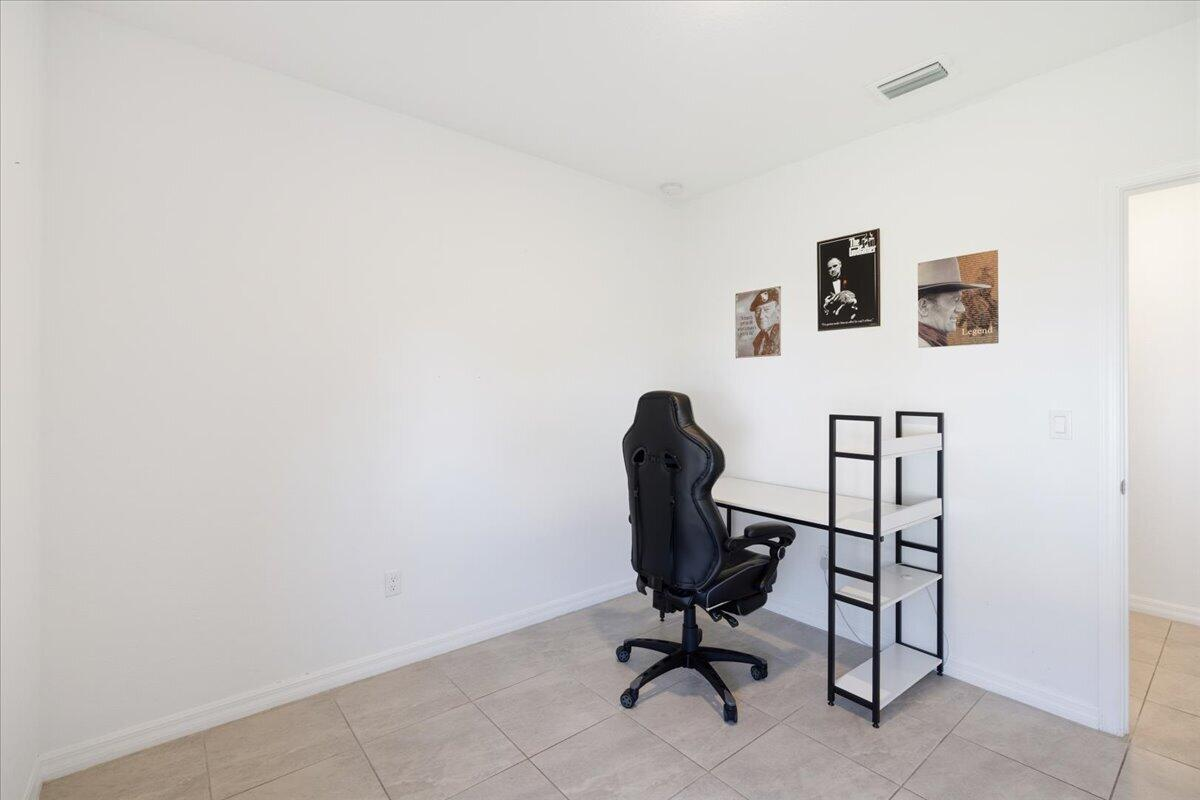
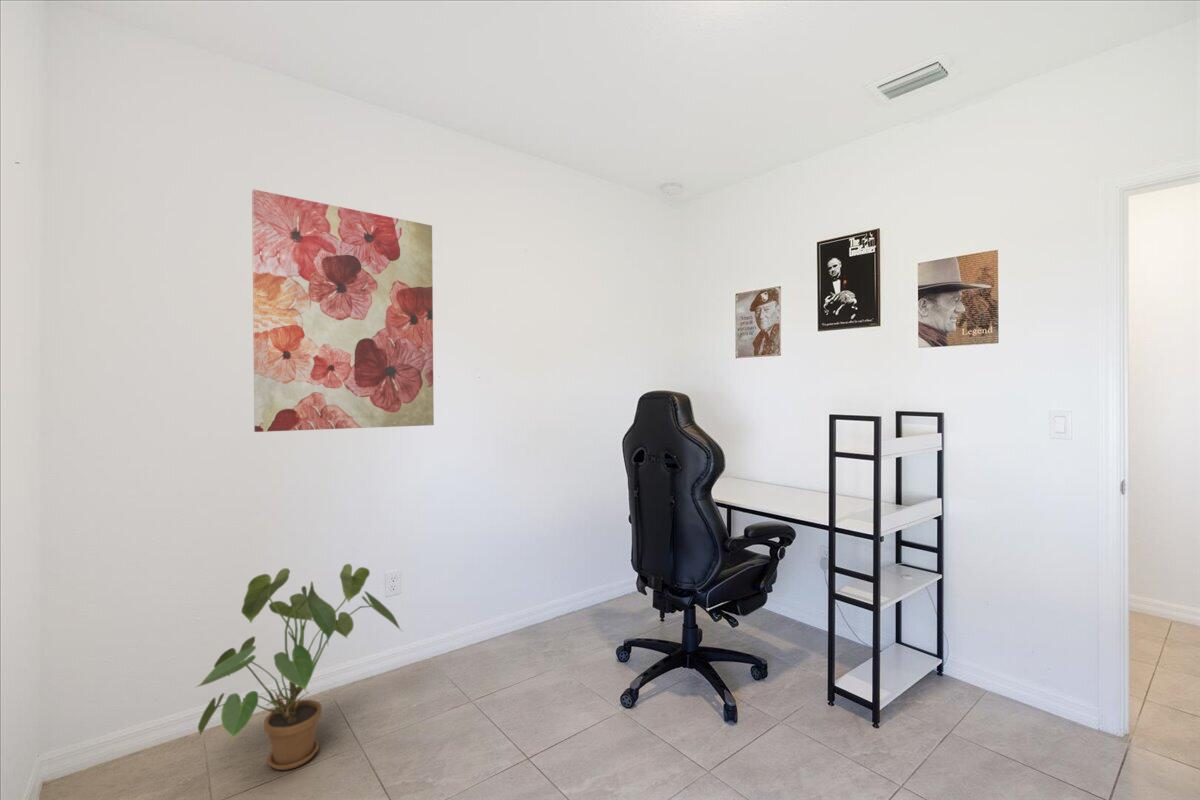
+ house plant (304, 657)
+ wall art (351, 319)
